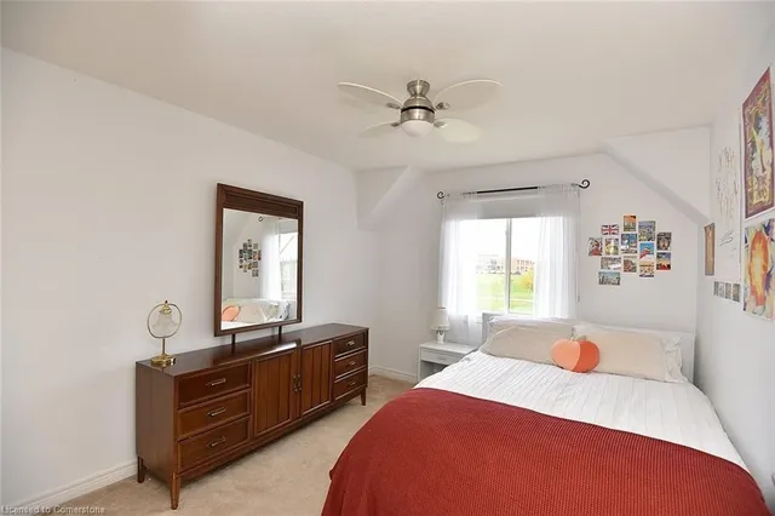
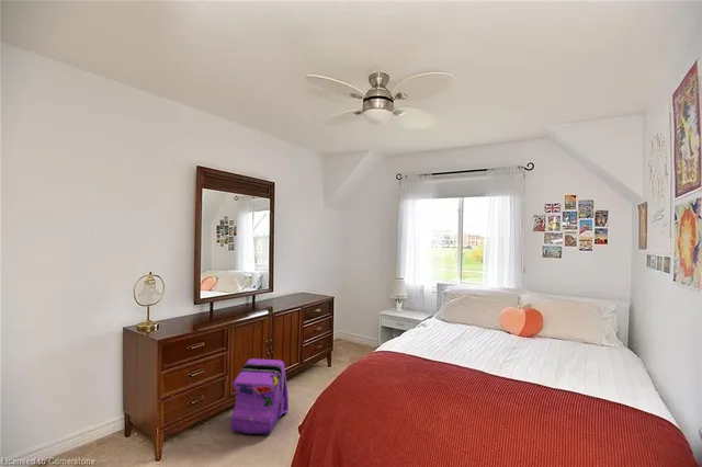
+ backpack (259, 392)
